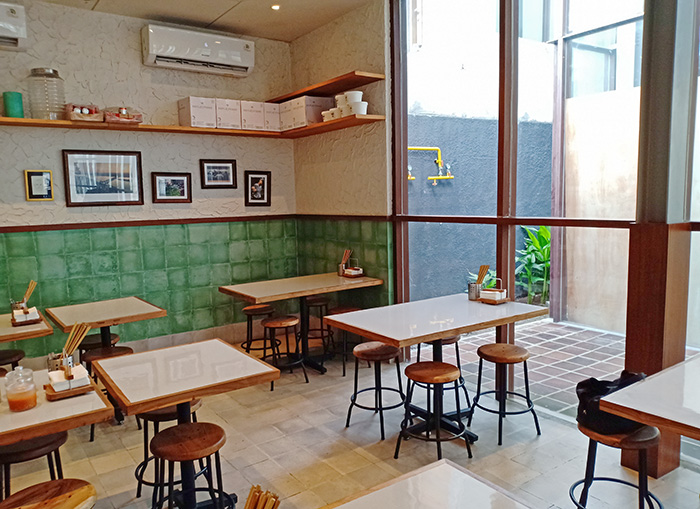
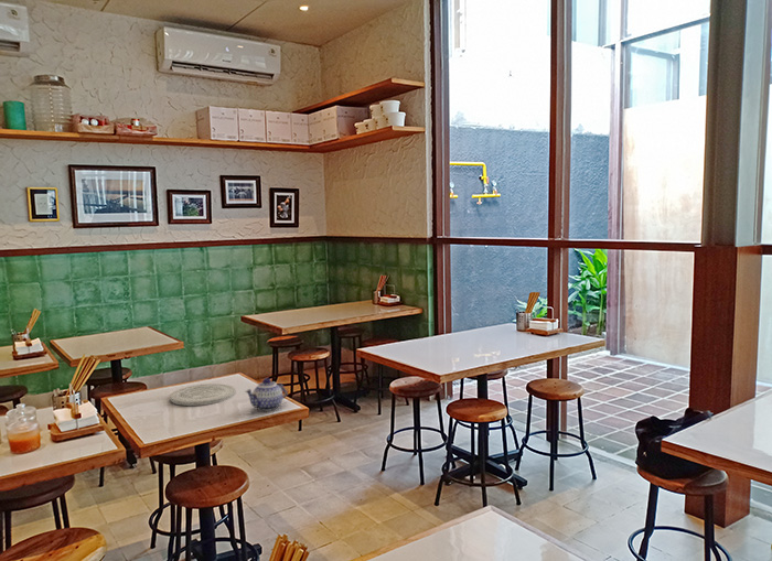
+ plate (203, 393)
+ teapot (266, 392)
